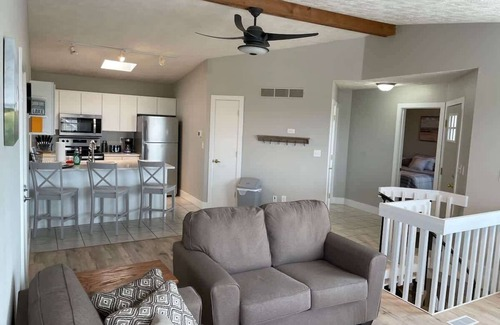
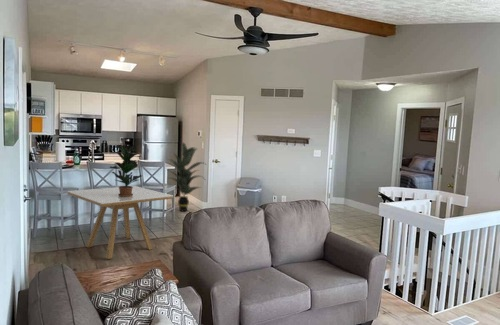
+ indoor plant (185, 176)
+ potted plant (123, 170)
+ dining table (116, 220)
